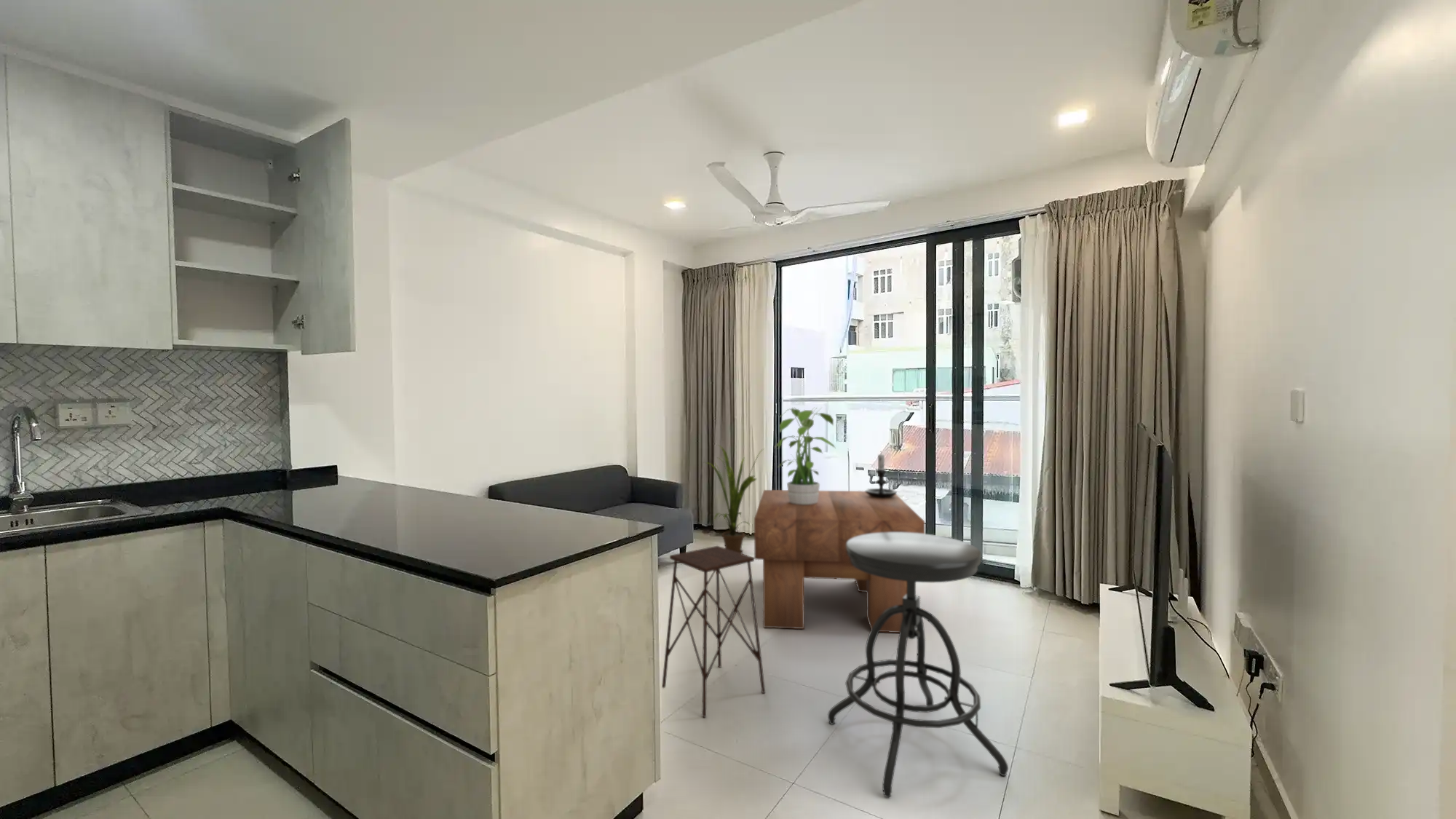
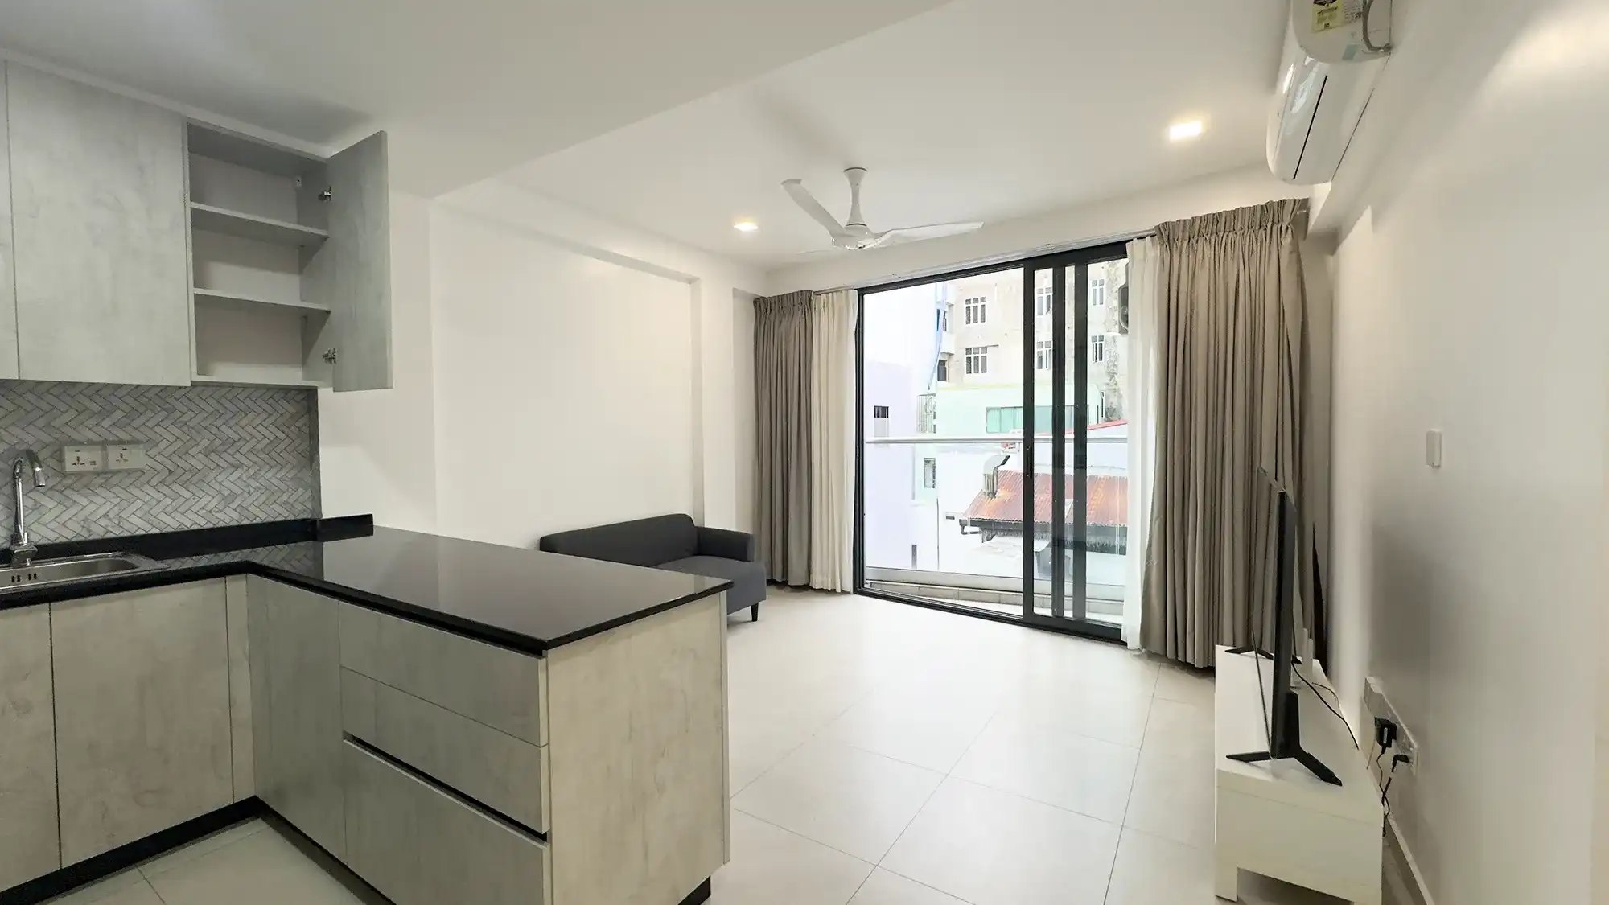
- candle holder (880, 473)
- side table (711, 625)
- stool (906, 644)
- coffee table (832, 553)
- house plant (727, 499)
- potted plant (806, 454)
